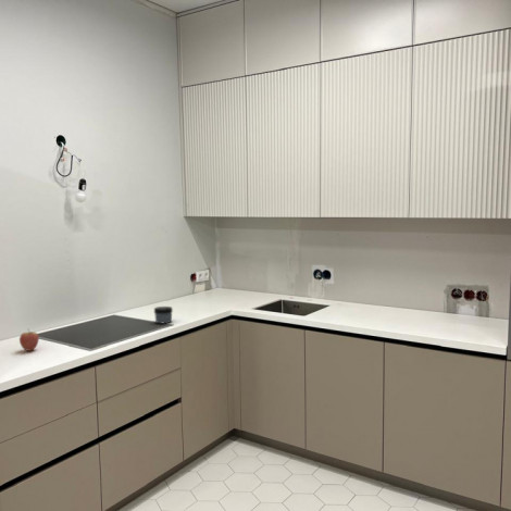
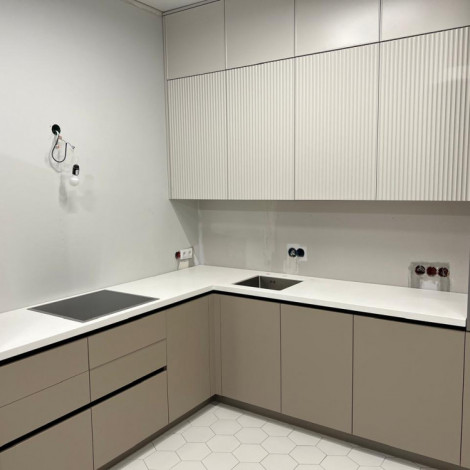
- fruit (28, 339)
- jar (163, 314)
